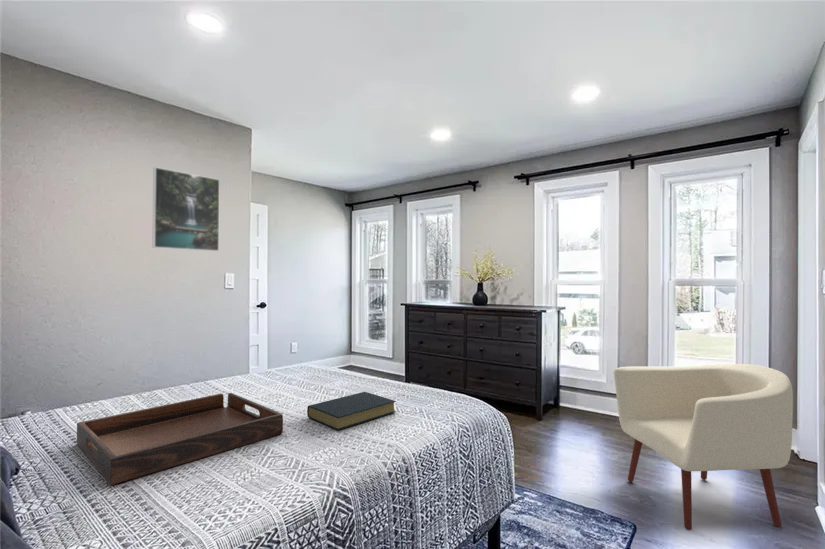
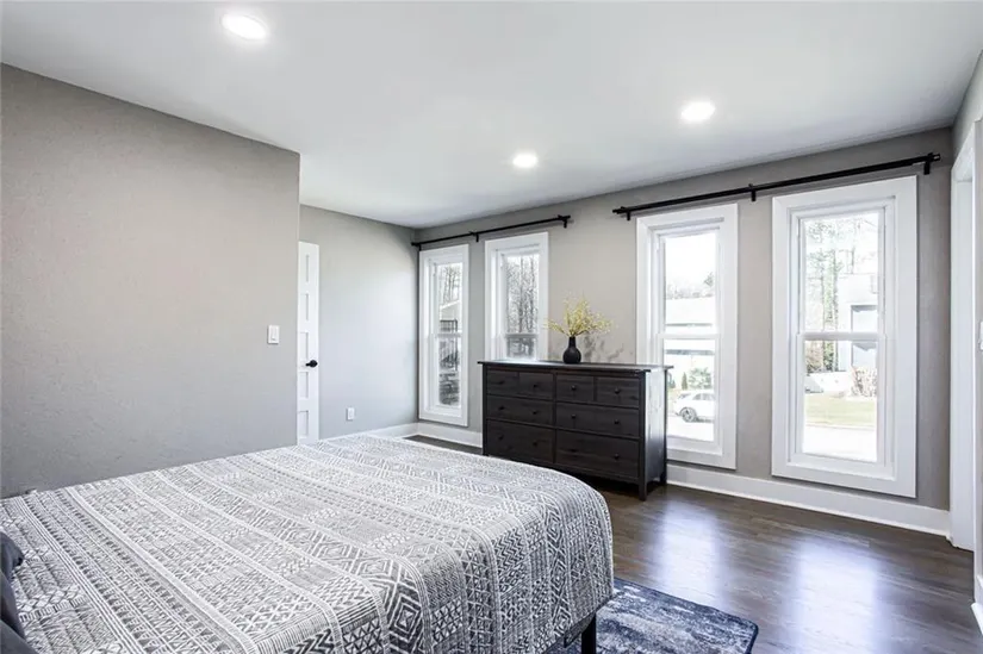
- hardback book (352, 408)
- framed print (187, 211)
- armchair (706, 433)
- serving tray (183, 428)
